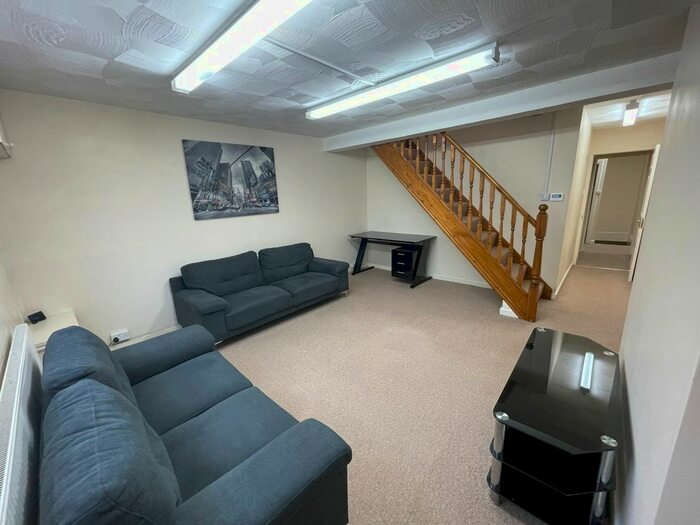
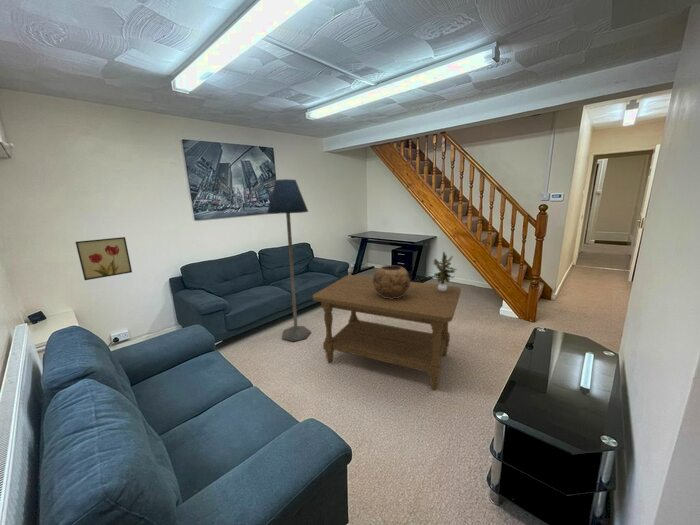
+ wall art (105, 257)
+ decorative bowl (391, 281)
+ floor lamp (291, 261)
+ potted plant (443, 272)
+ coffee table (387, 326)
